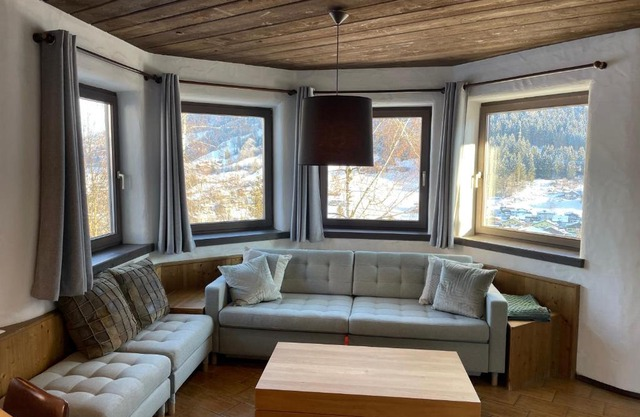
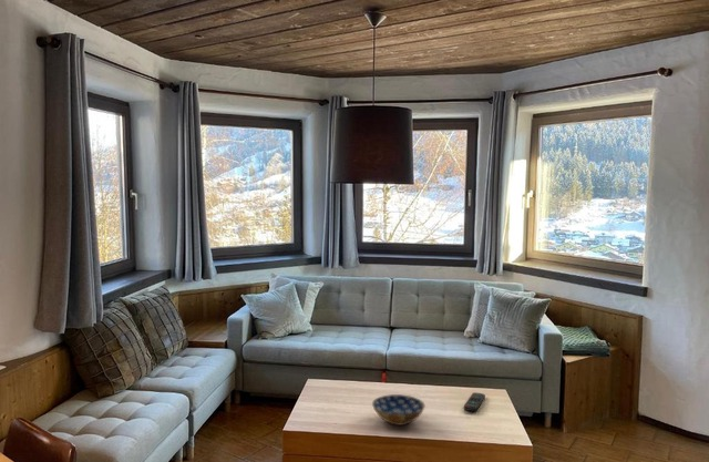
+ bowl (398, 412)
+ remote control (474, 401)
